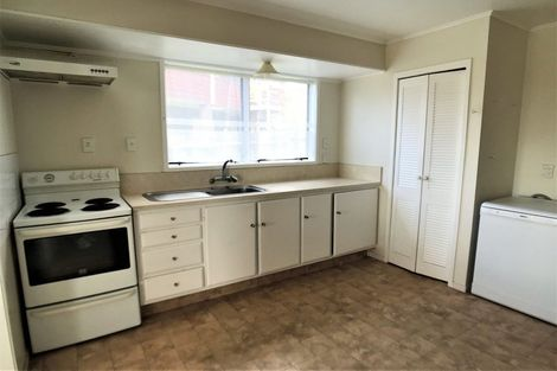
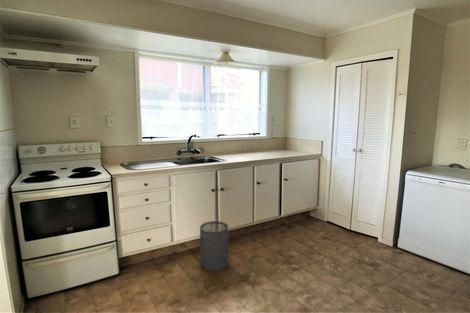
+ trash can (214, 245)
